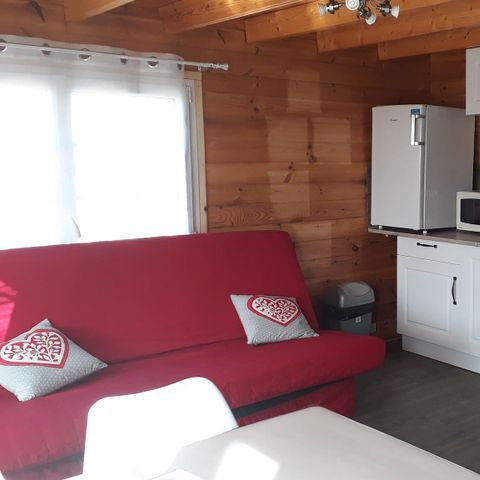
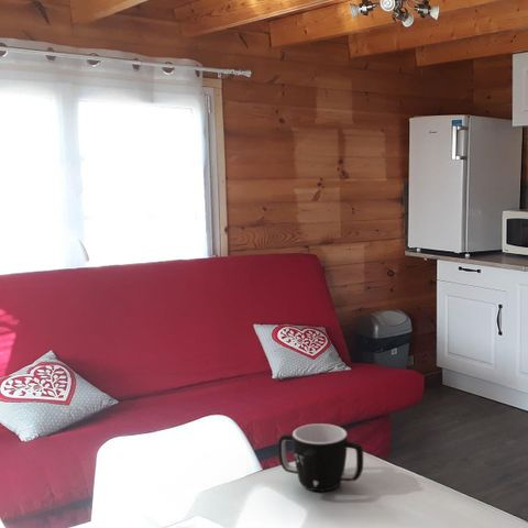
+ mug (320, 458)
